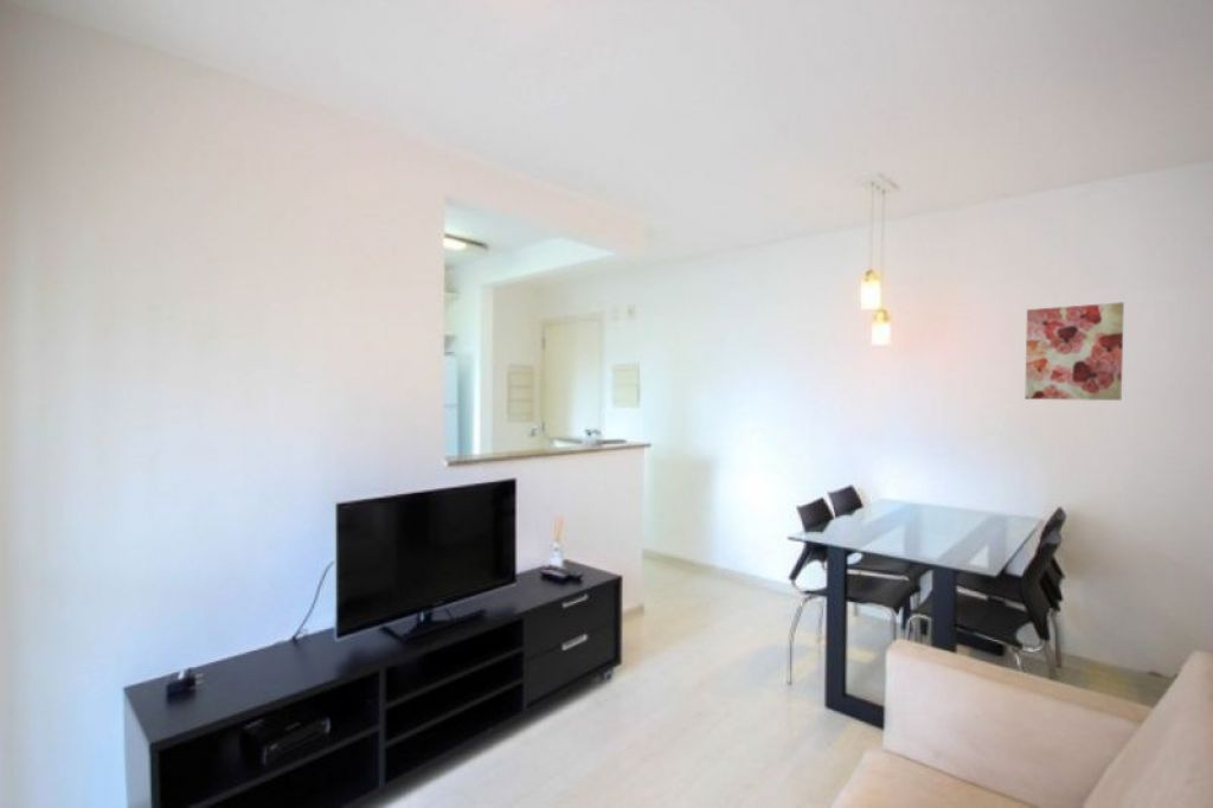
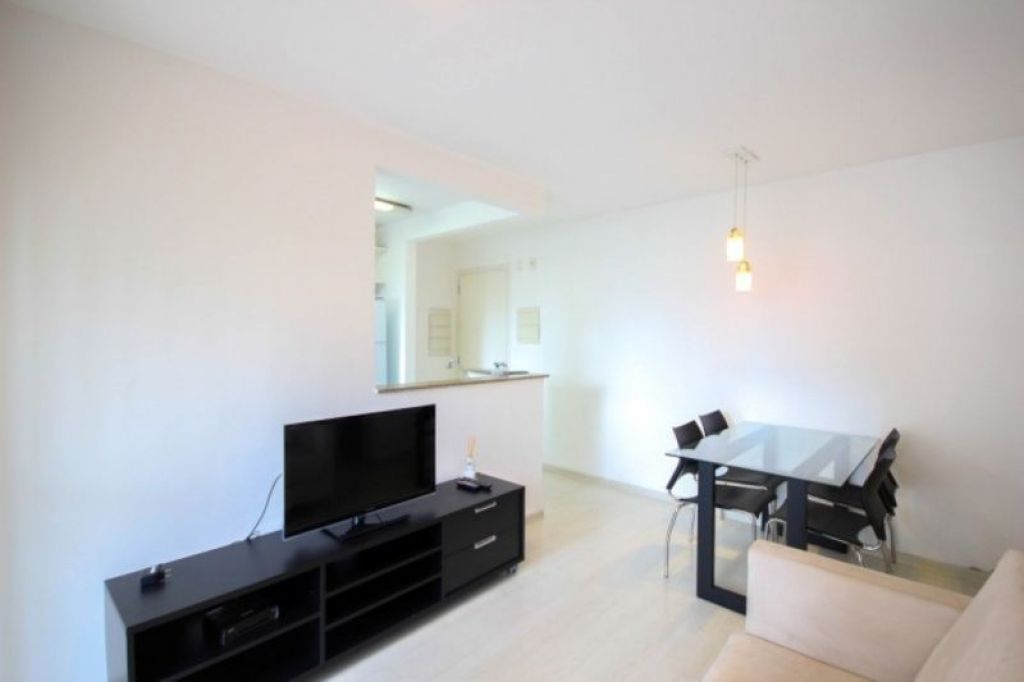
- wall art (1072, 353)
